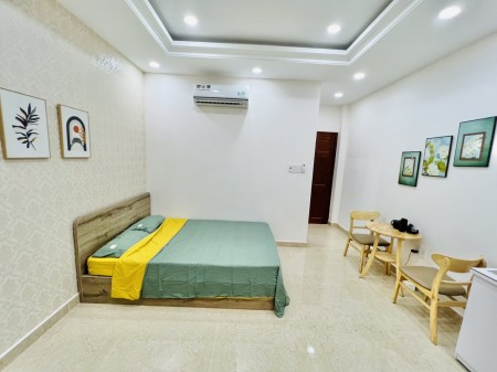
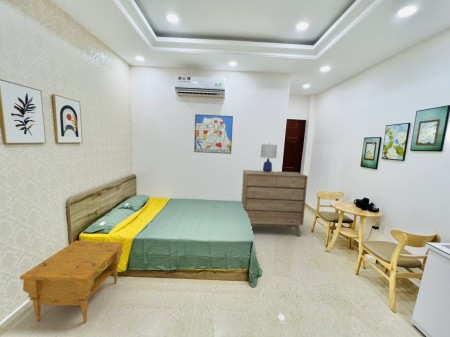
+ dresser (271, 201)
+ nightstand (81, 278)
+ wall art (213, 134)
+ lamp (268, 158)
